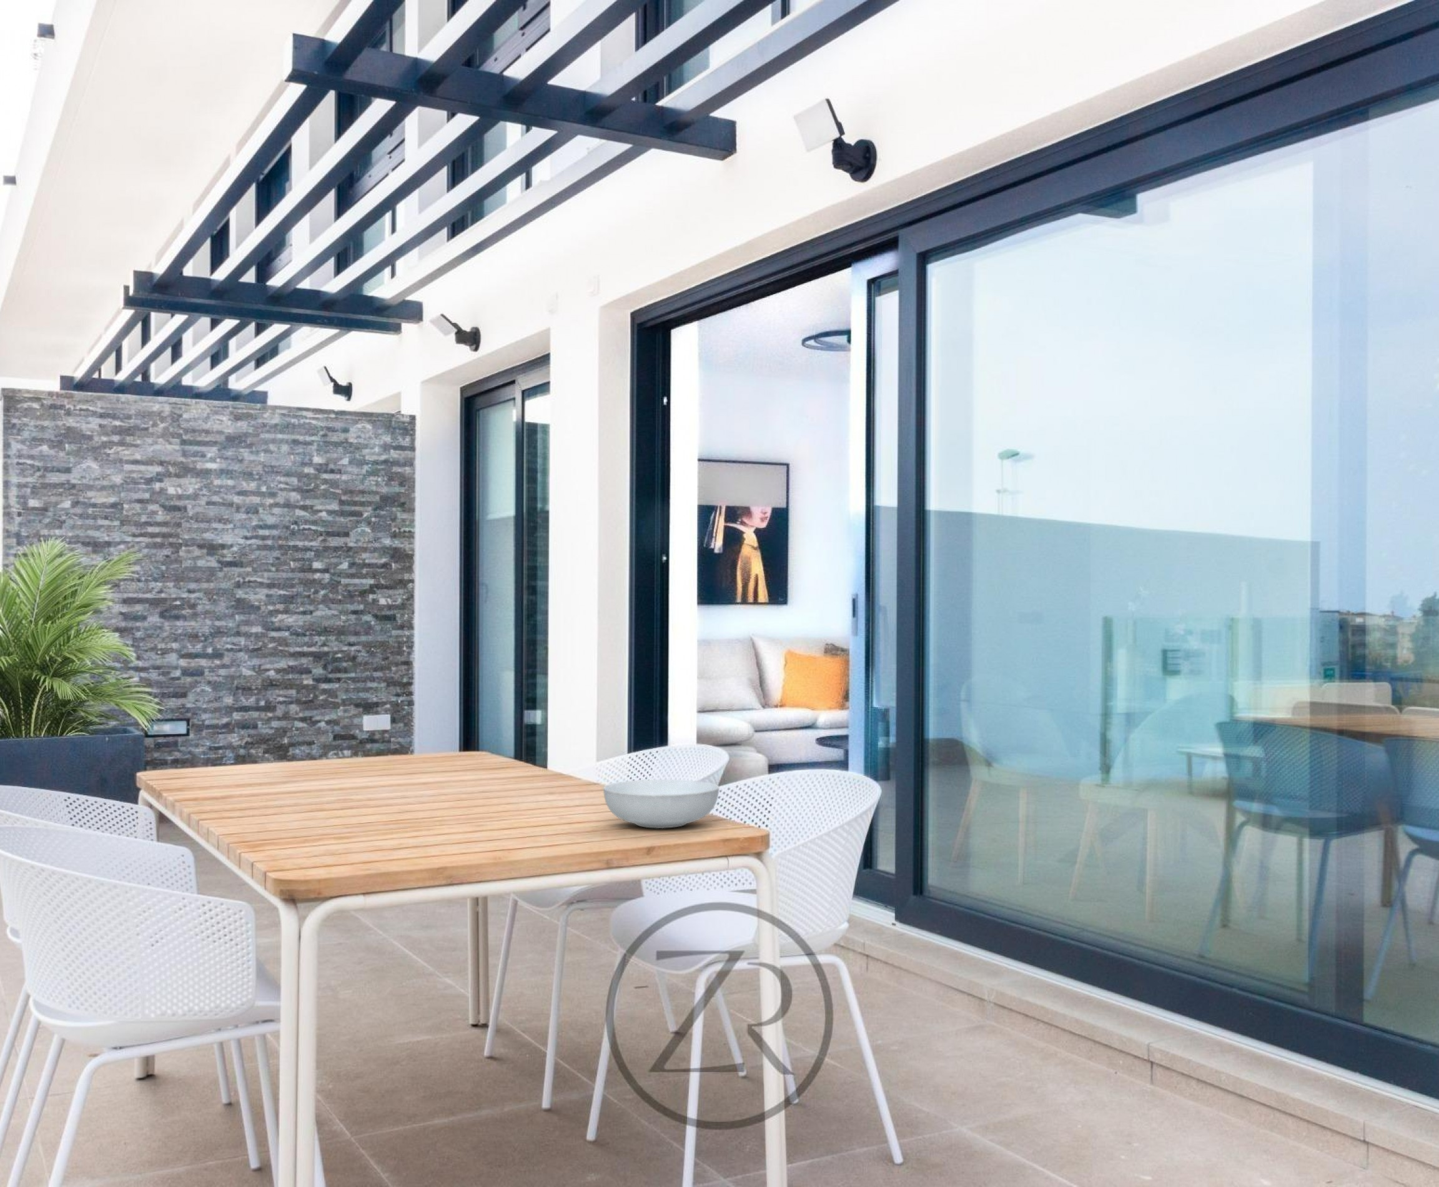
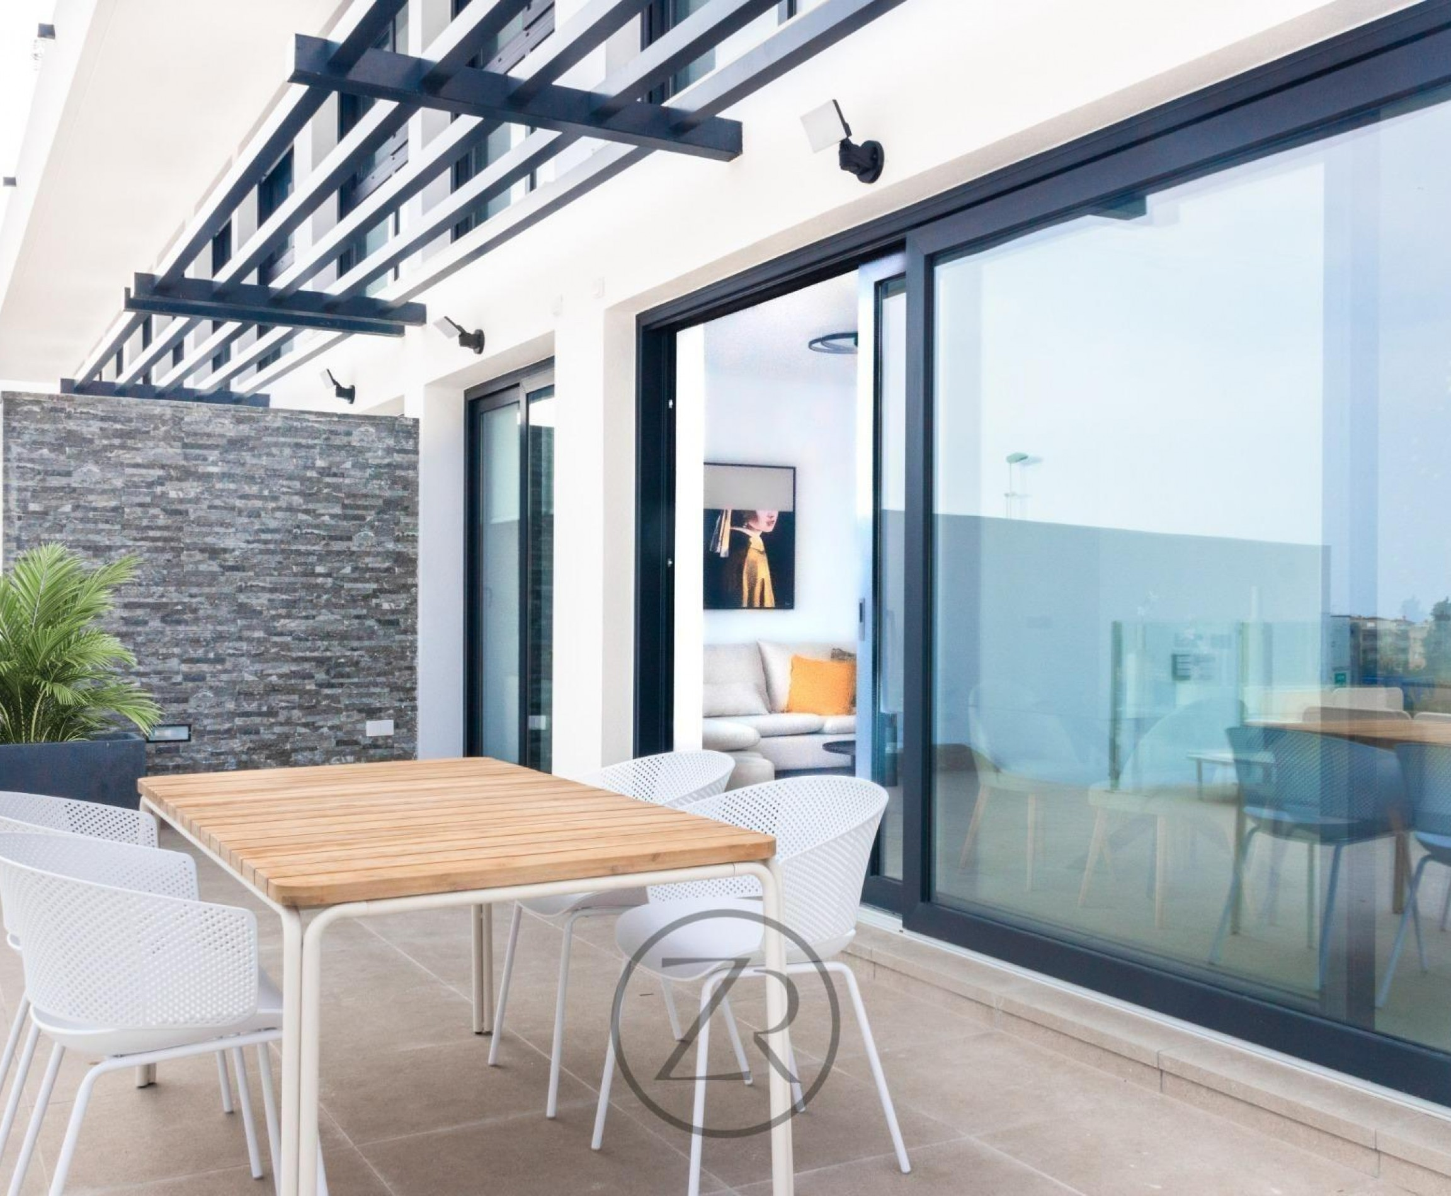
- serving bowl (661, 804)
